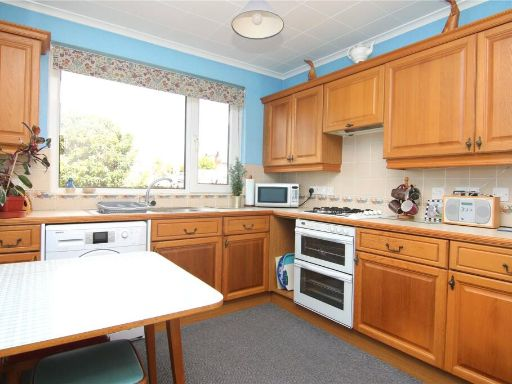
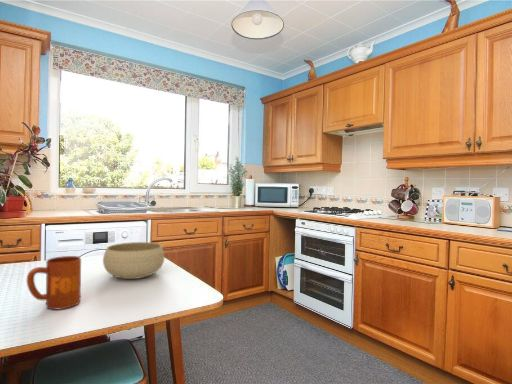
+ mug (54, 282)
+ bowl (134, 260)
